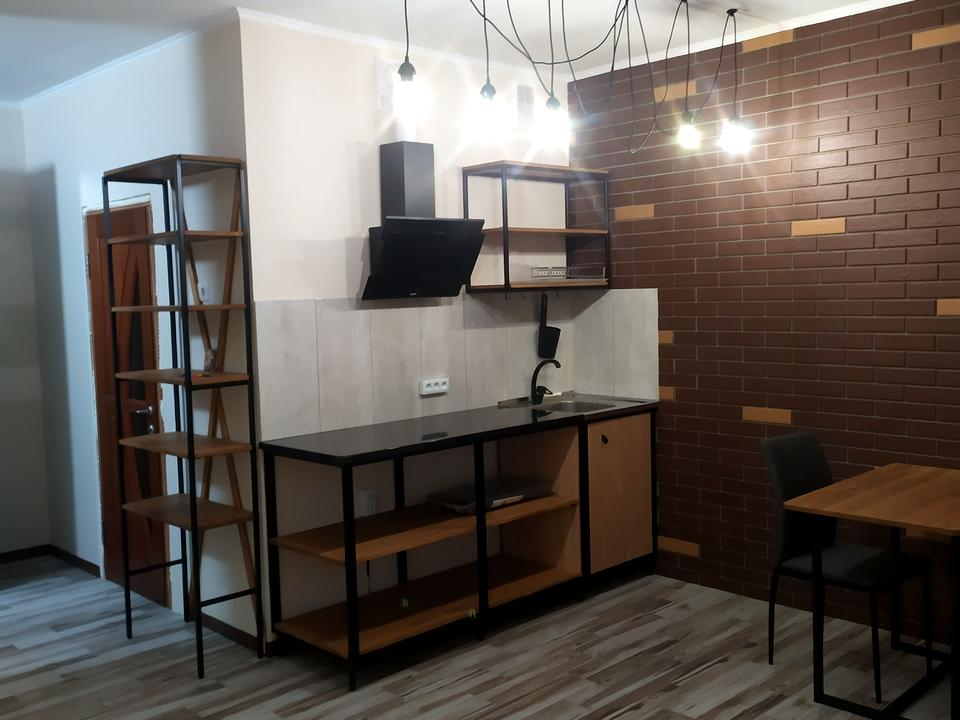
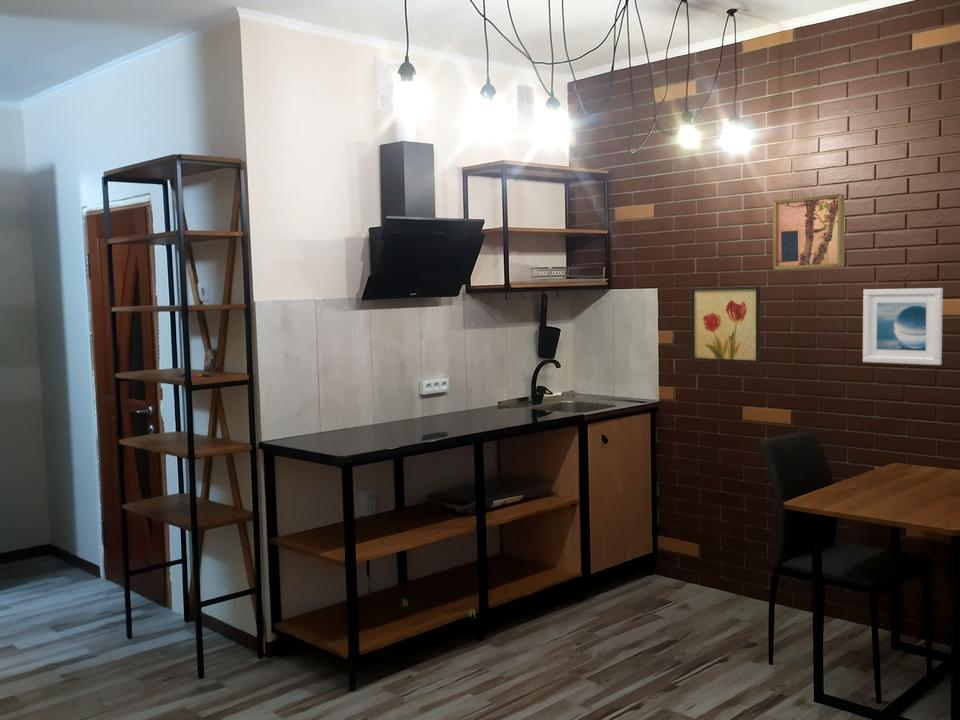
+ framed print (901, 326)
+ wall art (807, 232)
+ wall art (725, 324)
